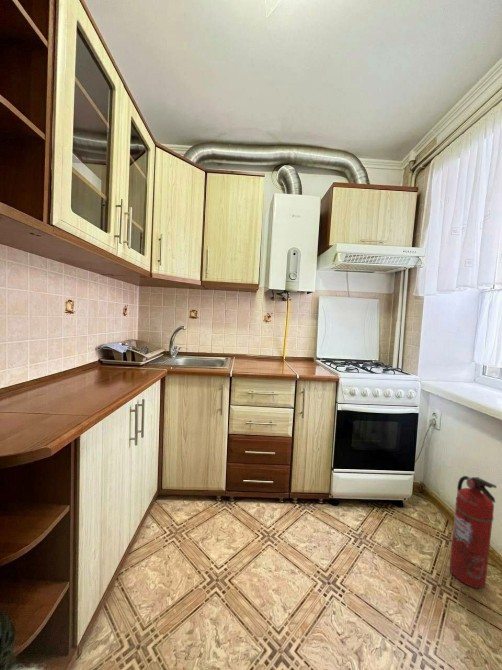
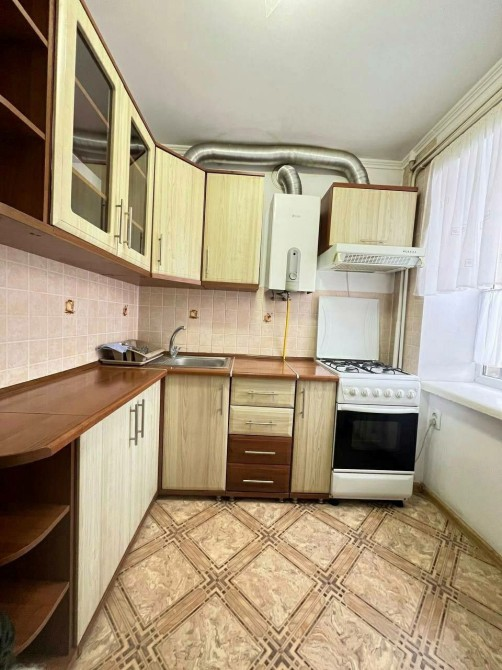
- fire extinguisher (471, 525)
